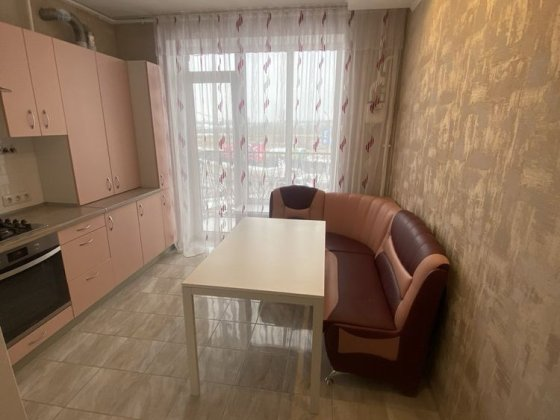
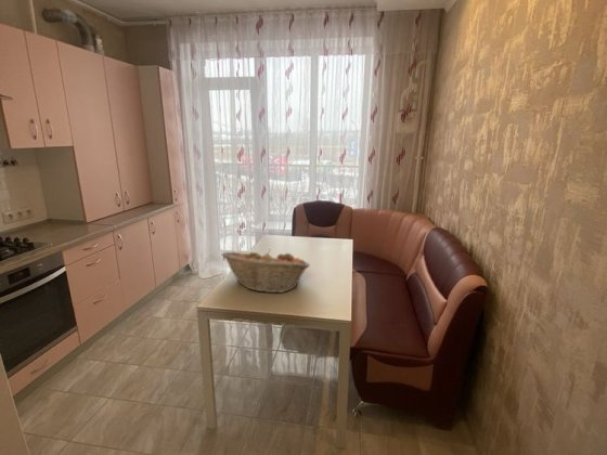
+ fruit basket (266, 265)
